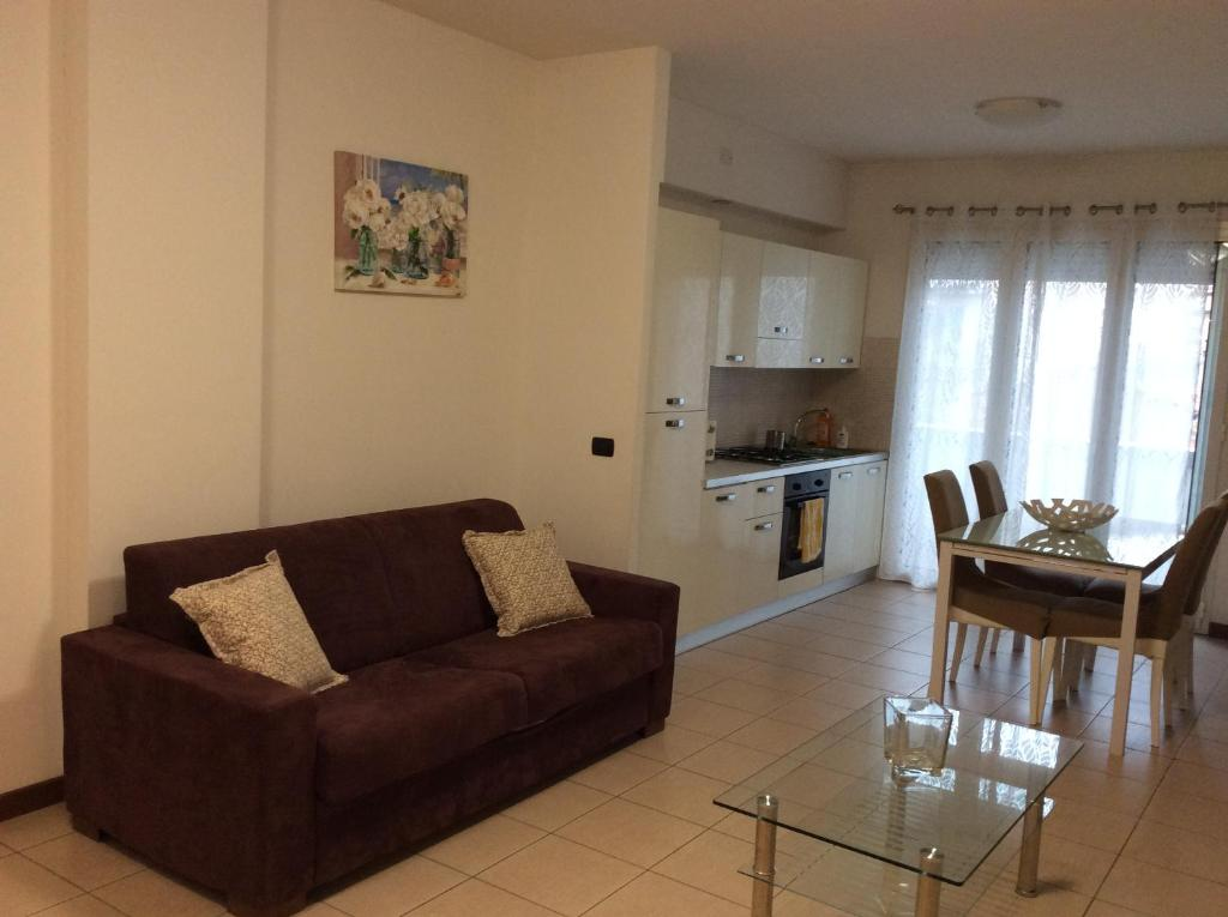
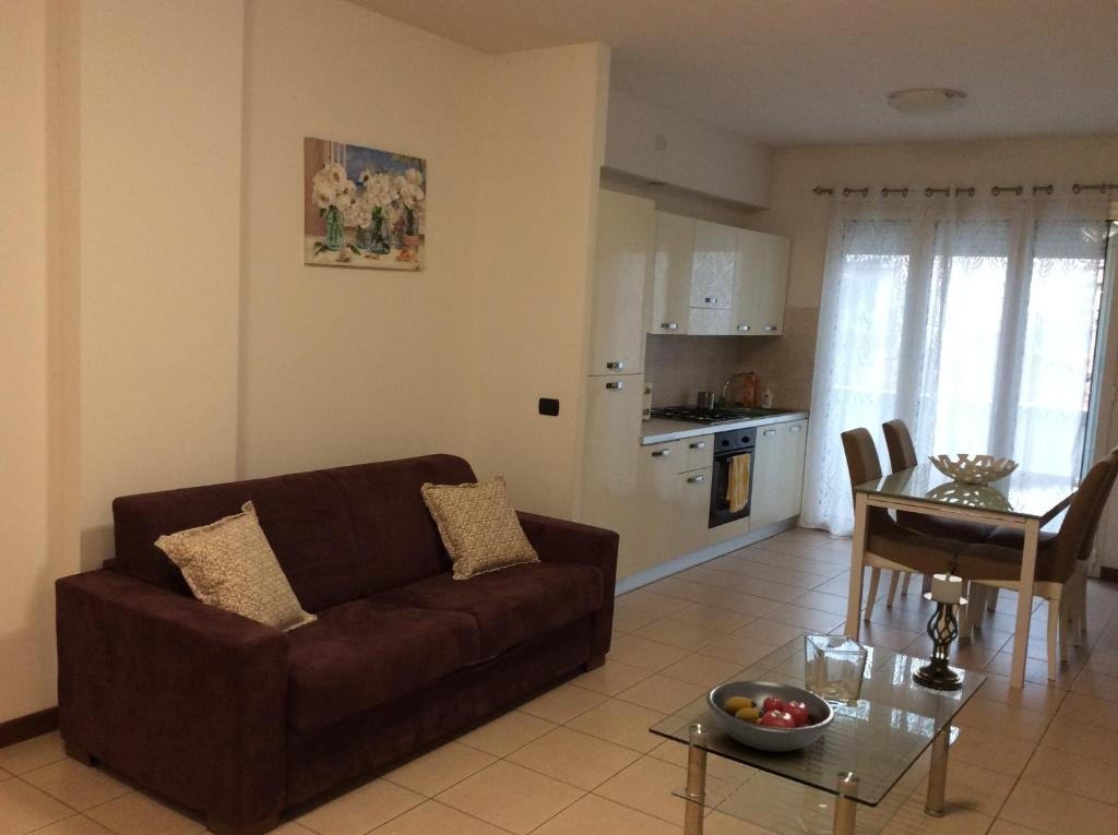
+ candle holder (943, 628)
+ fruit bowl (769, 716)
